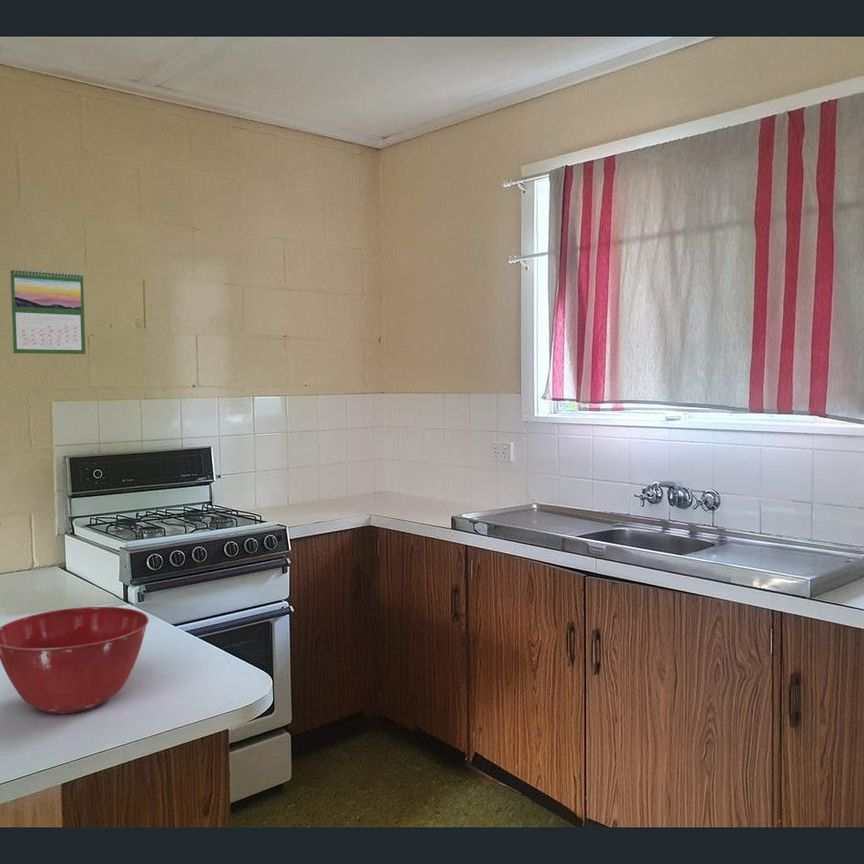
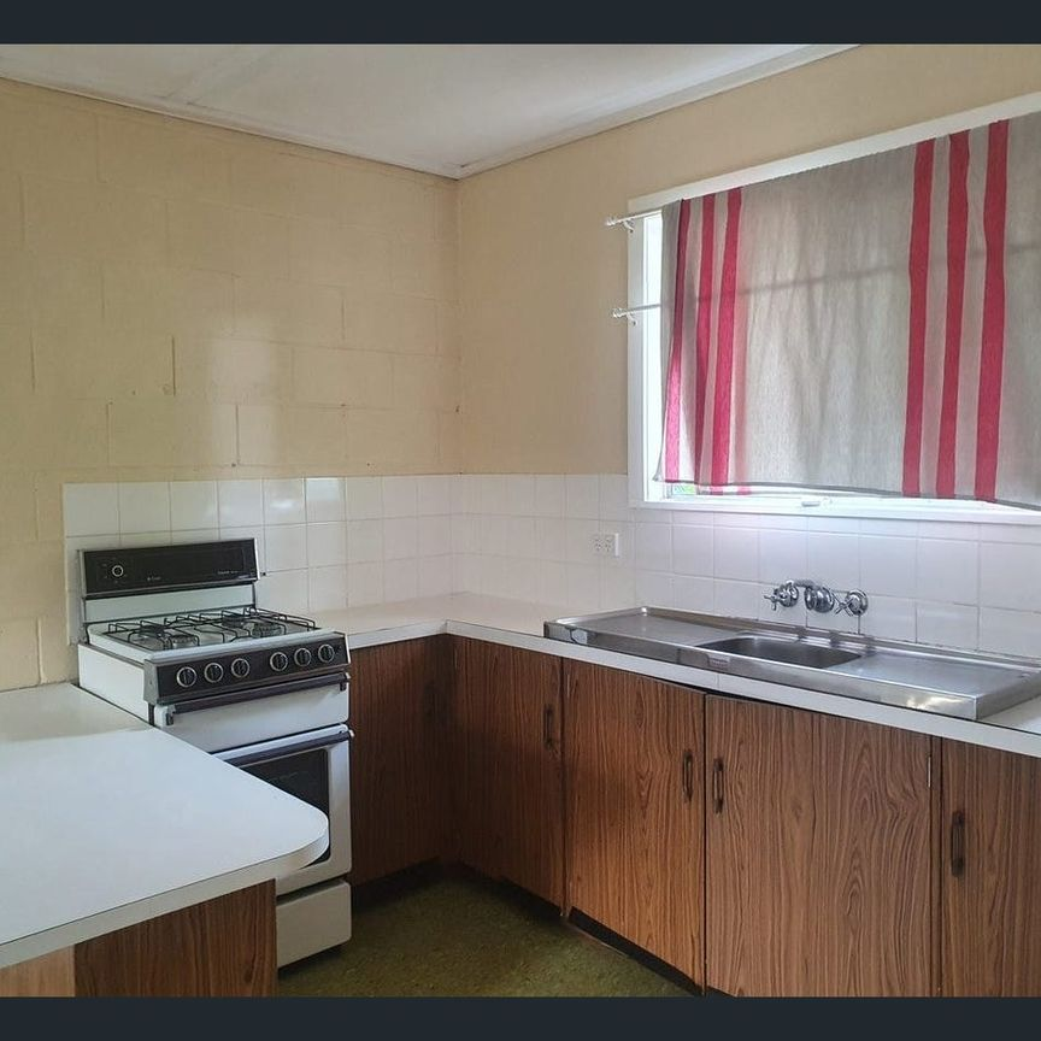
- mixing bowl (74, 662)
- calendar (48, 311)
